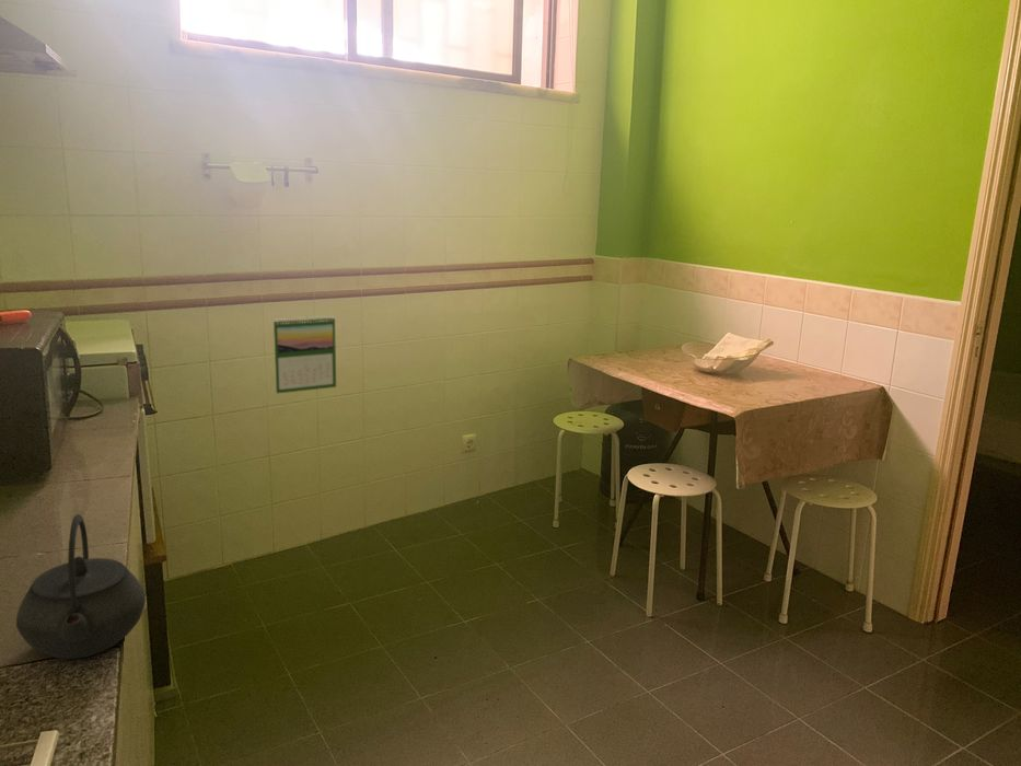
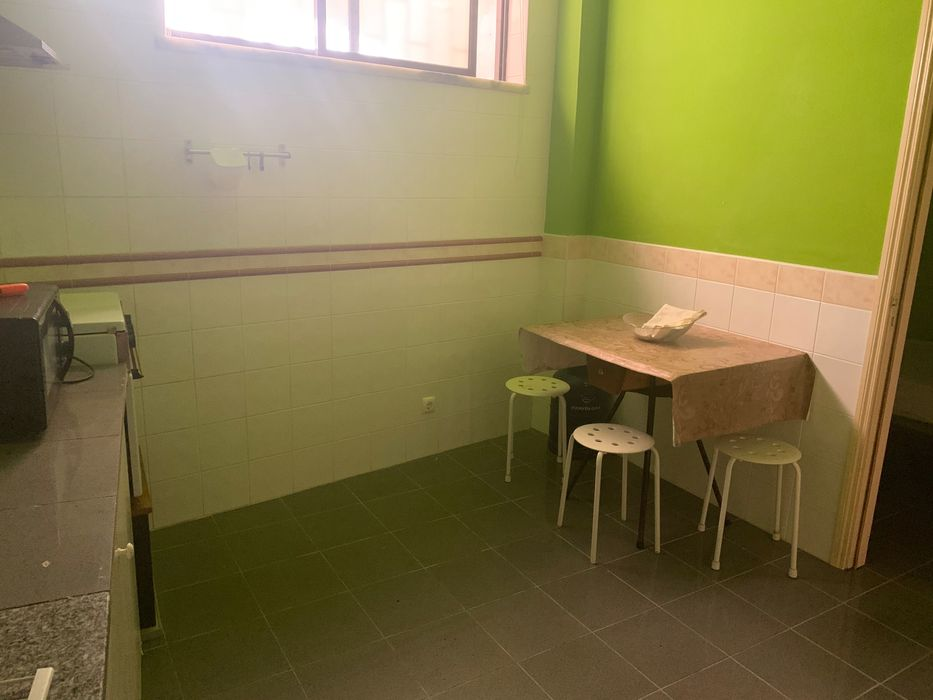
- kettle (79, 584)
- calendar (305, 353)
